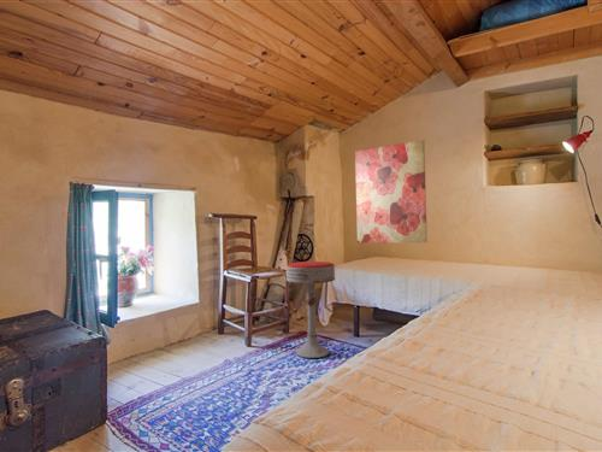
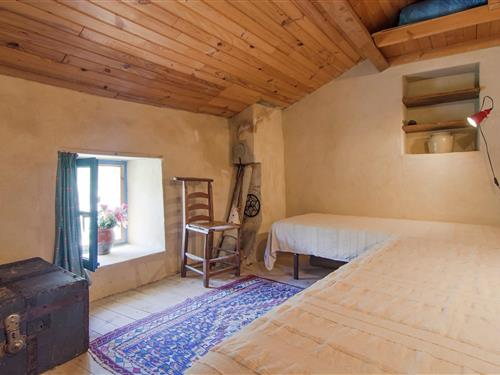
- bar stool (311, 306)
- wall art (389, 194)
